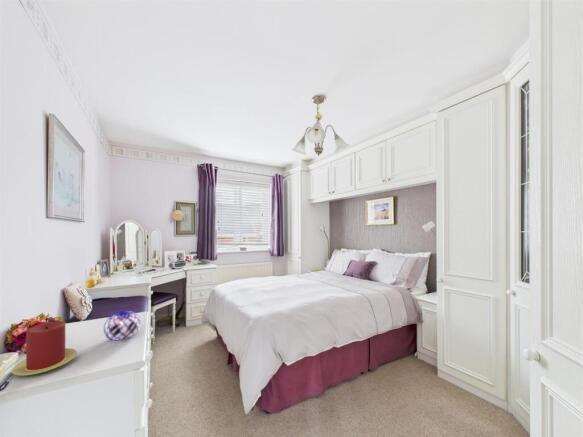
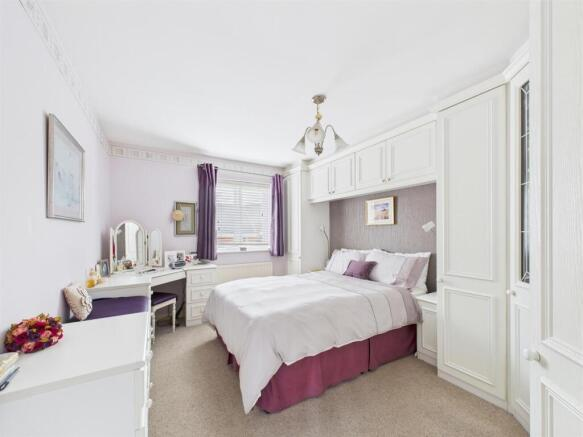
- candle (46, 345)
- decorative orb (122, 324)
